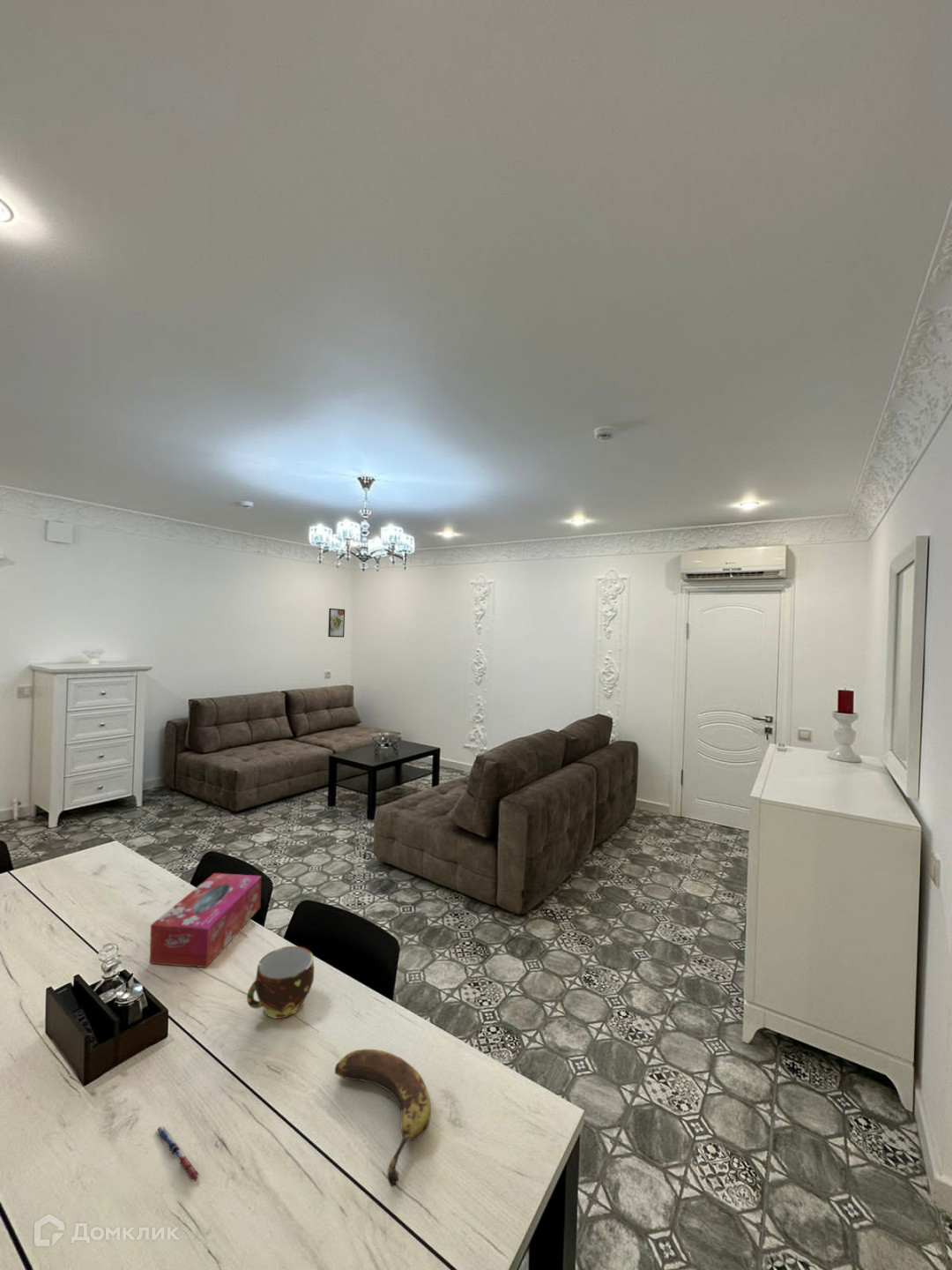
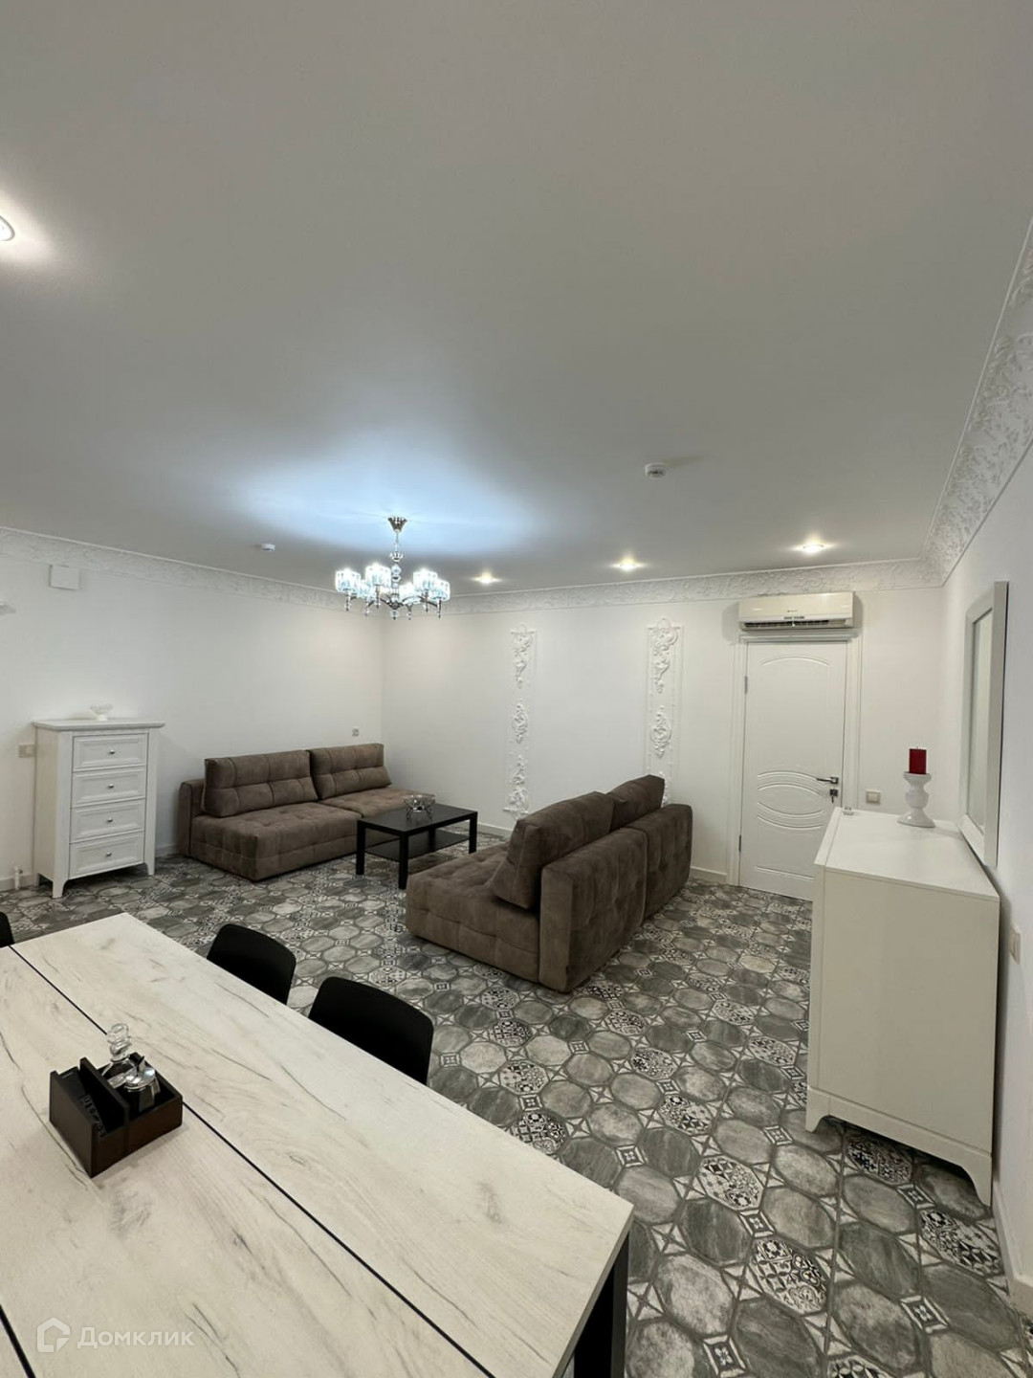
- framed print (336, 623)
- cup (283, 985)
- pen (176, 1151)
- banana (386, 1089)
- tissue box (211, 915)
